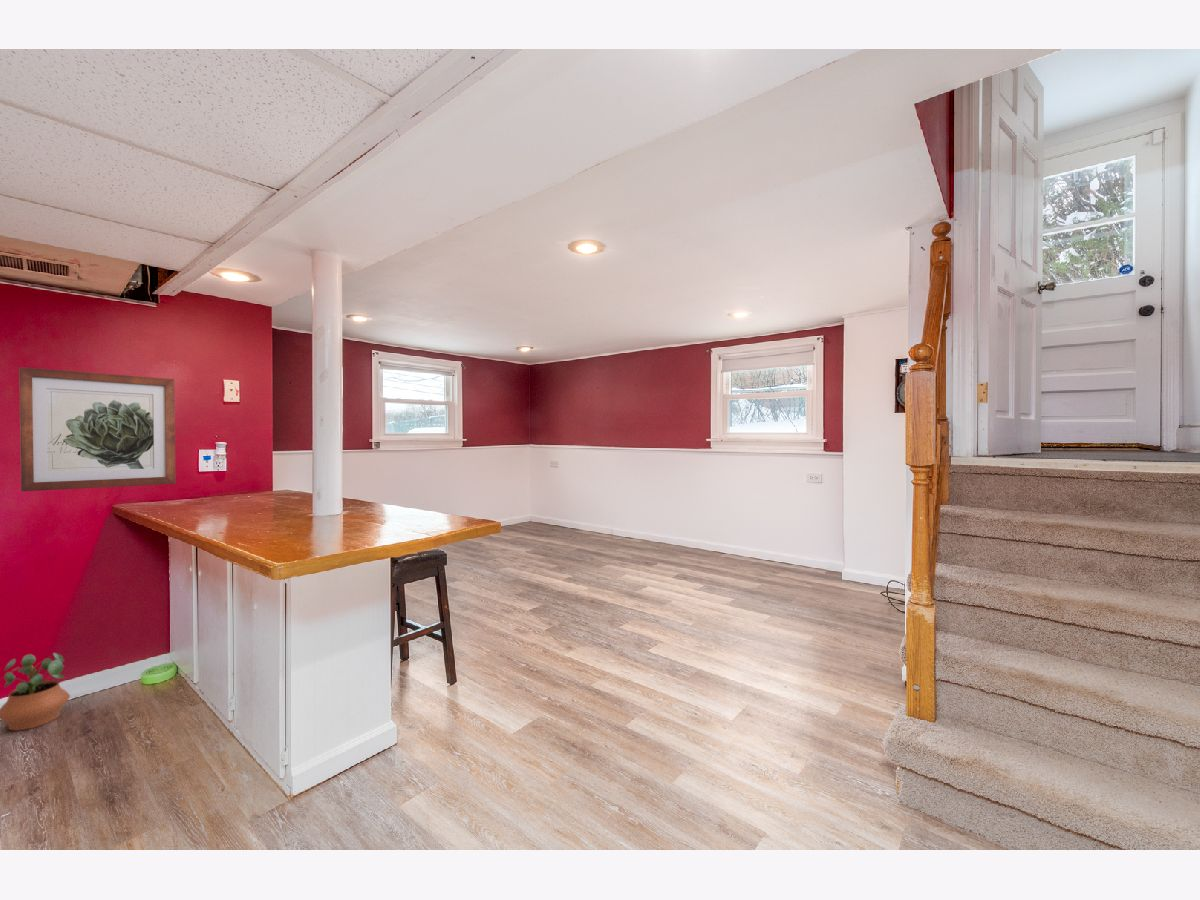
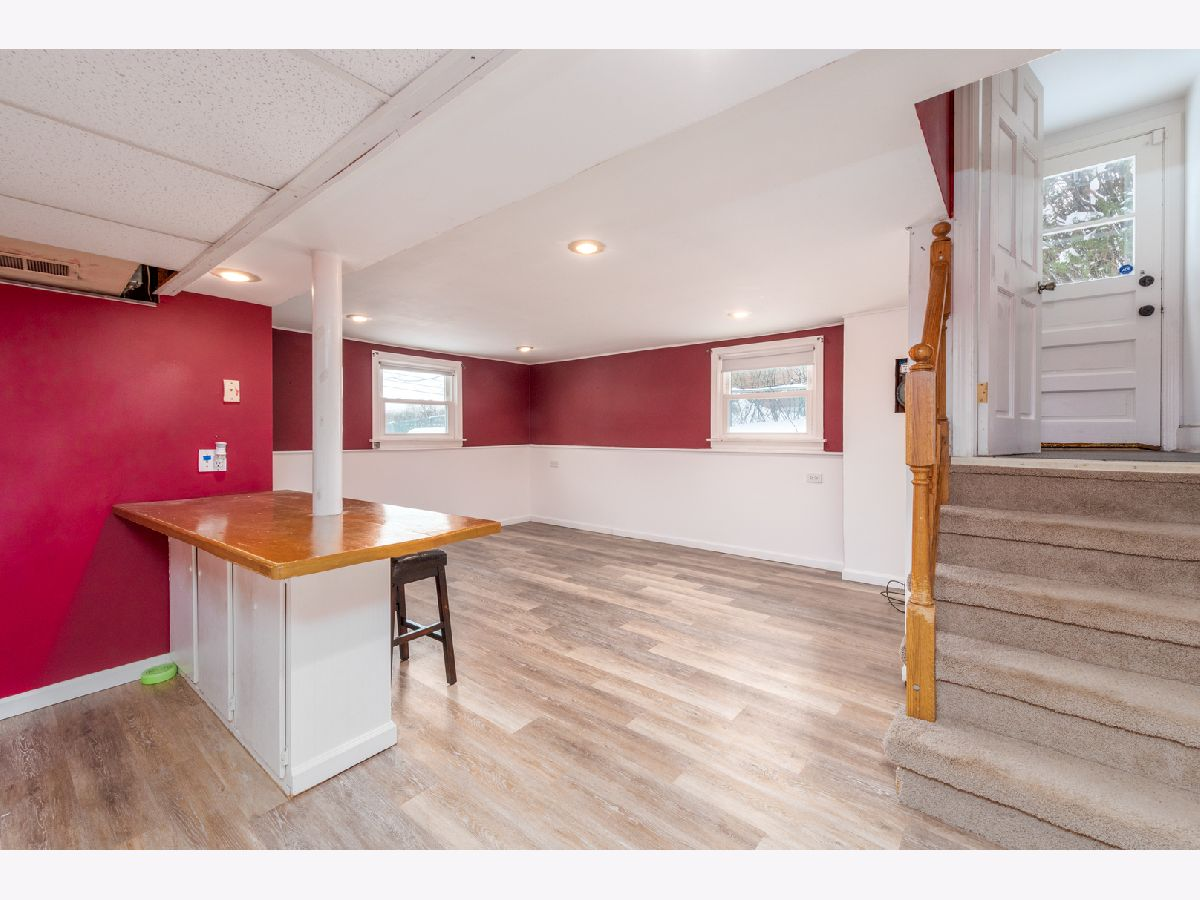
- wall art (103, 430)
- potted plant (32, 686)
